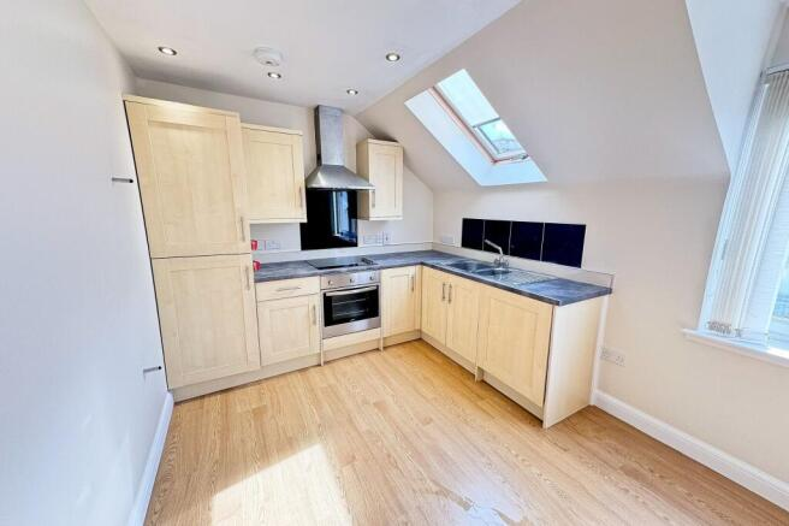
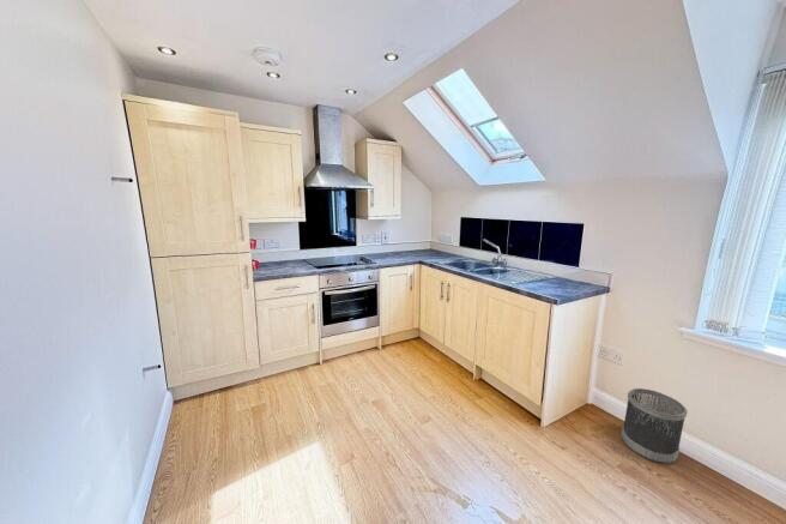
+ wastebasket (652, 423)
